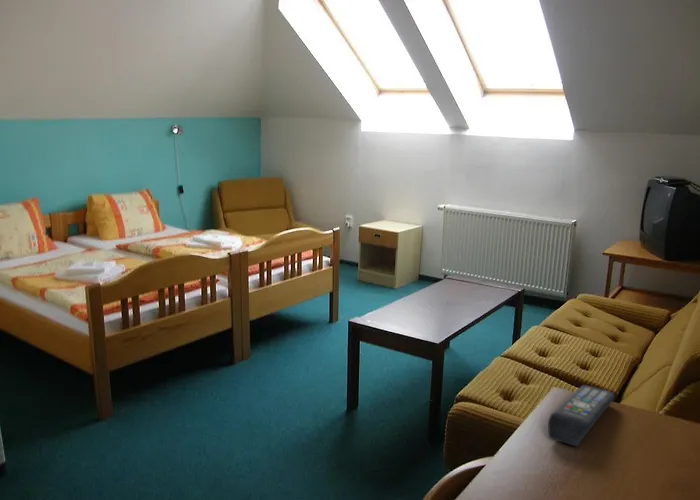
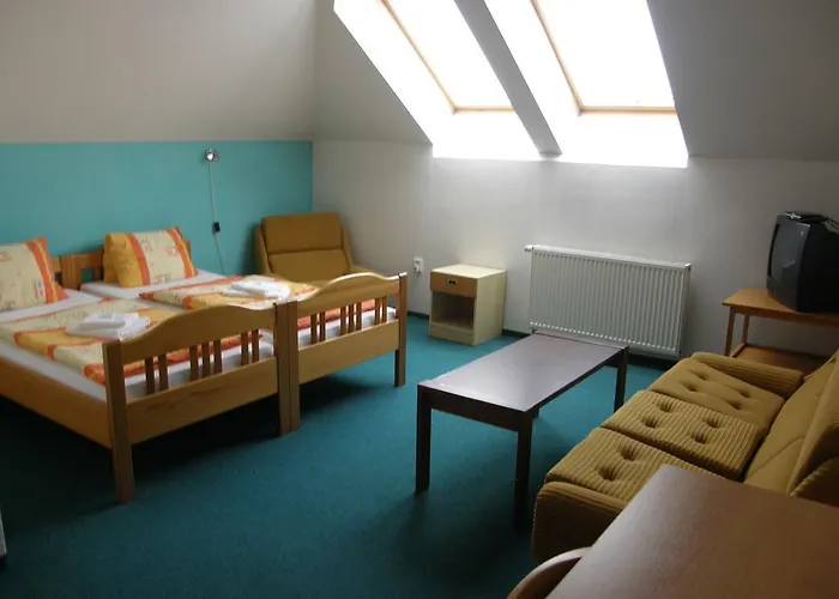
- remote control (582, 410)
